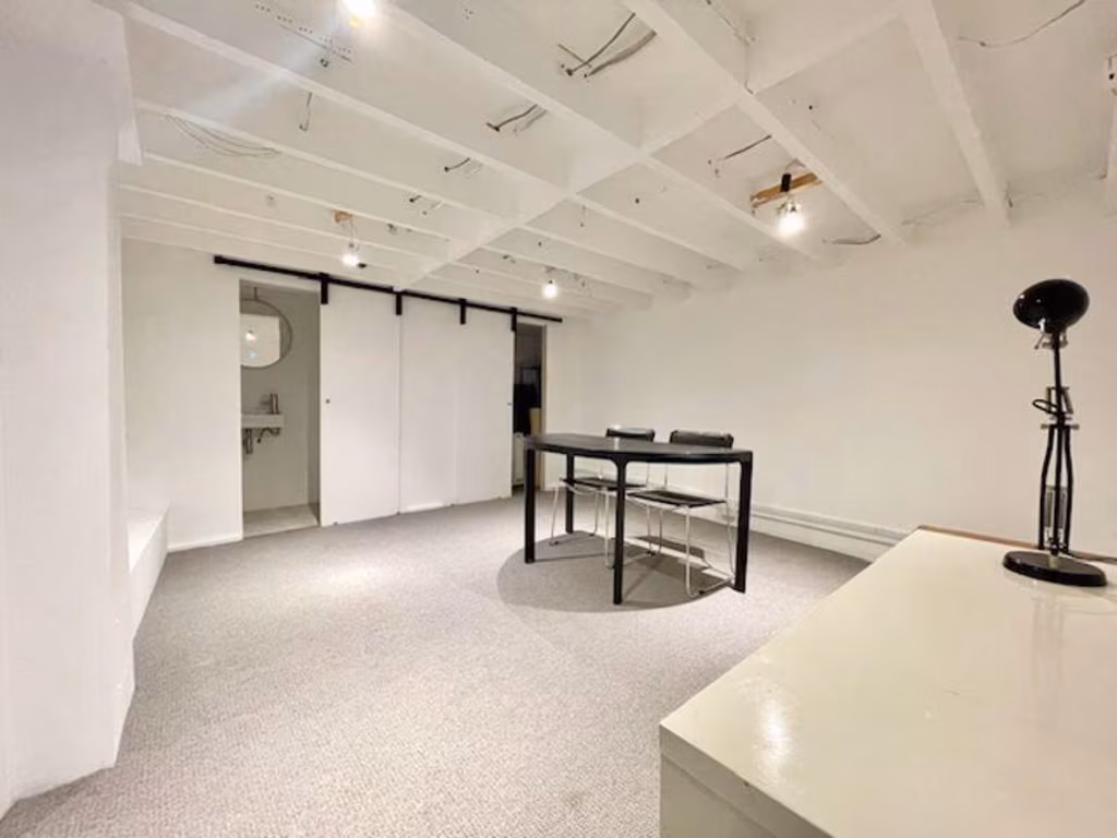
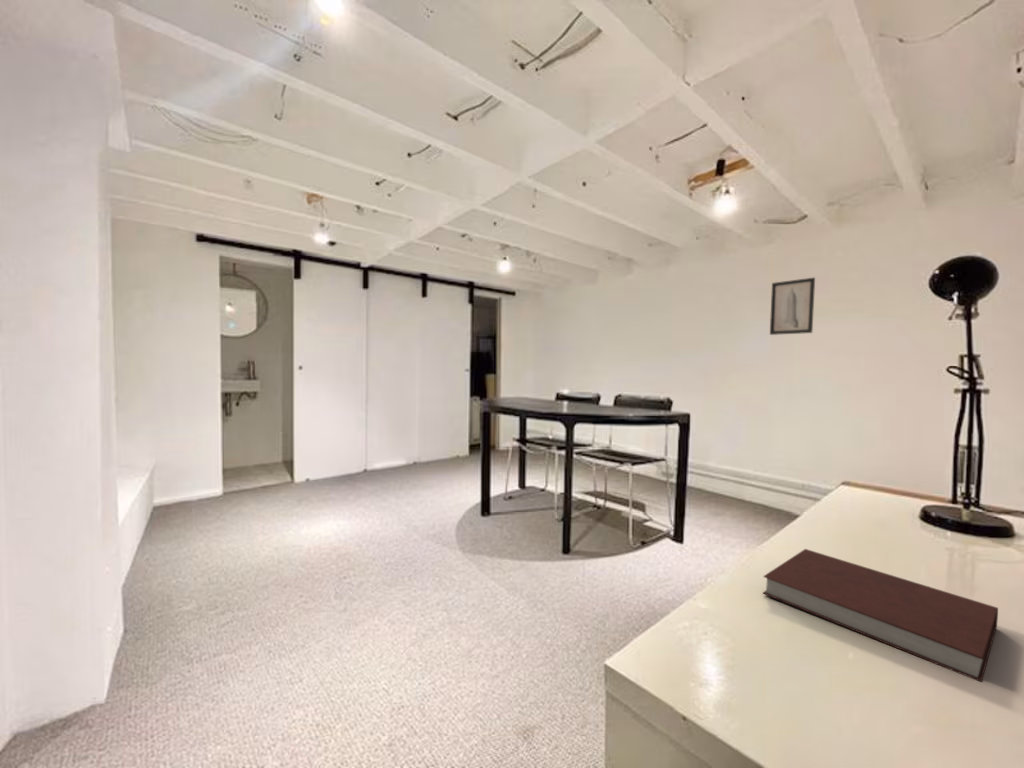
+ notebook (873, 600)
+ wall art (791, 307)
